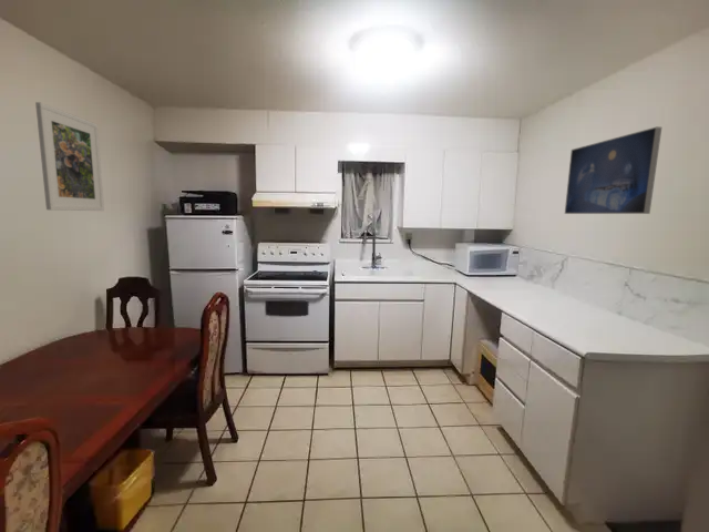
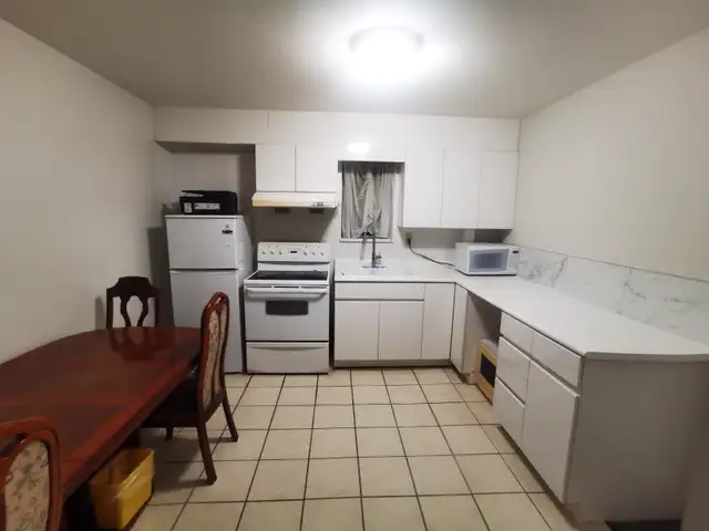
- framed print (605, 177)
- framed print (74, 163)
